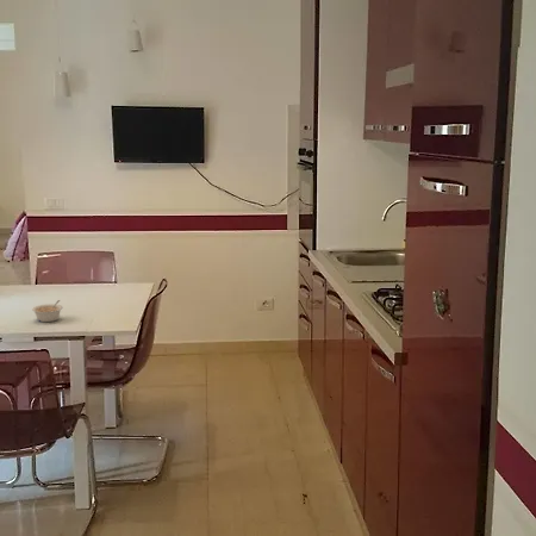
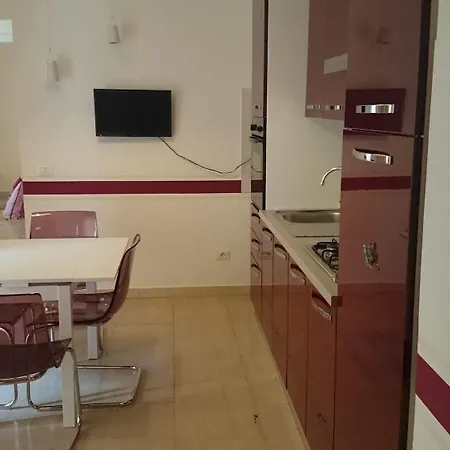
- legume (48, 312)
